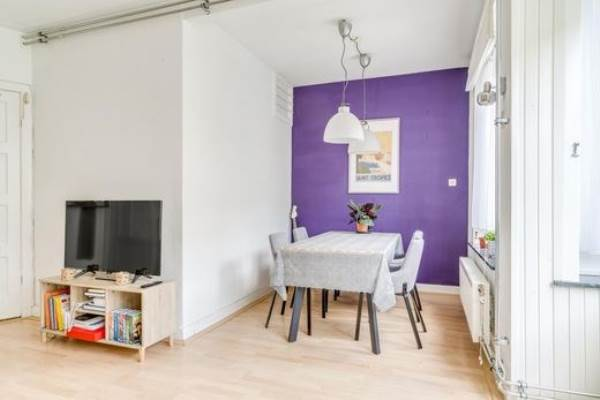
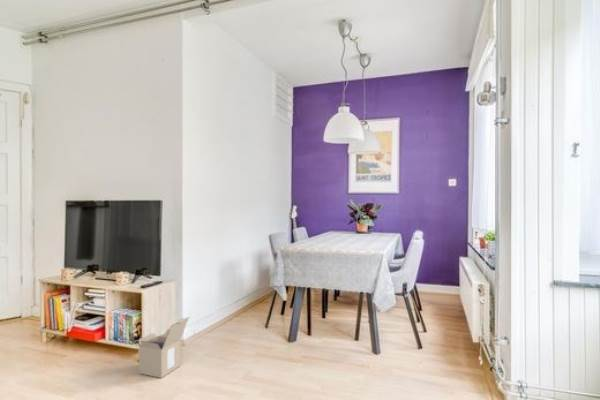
+ cardboard box (163, 343)
